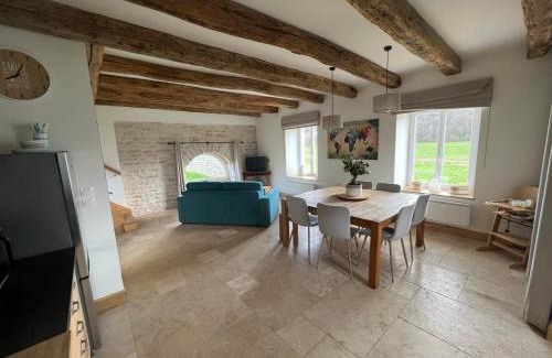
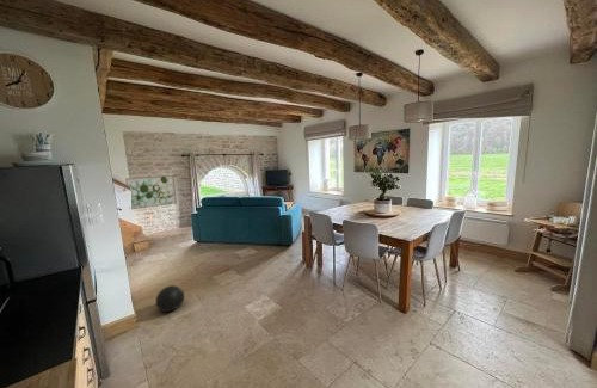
+ decorative ball (170, 297)
+ wall art (152, 191)
